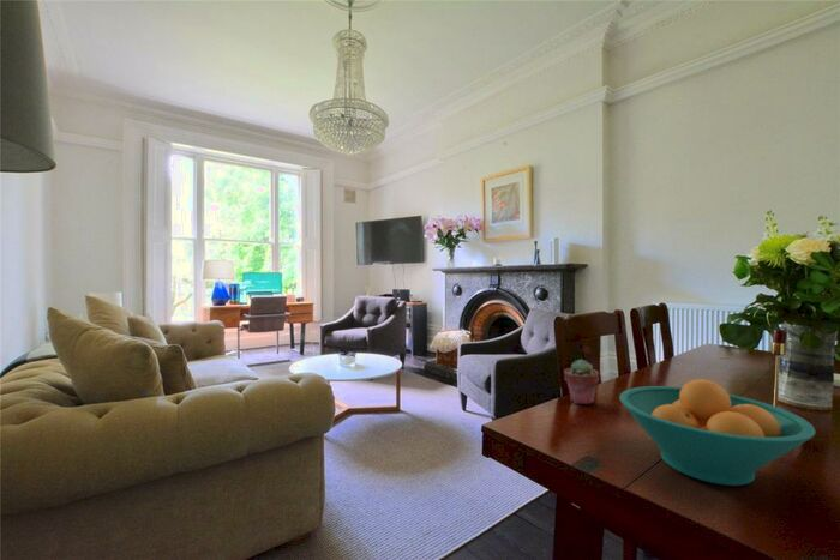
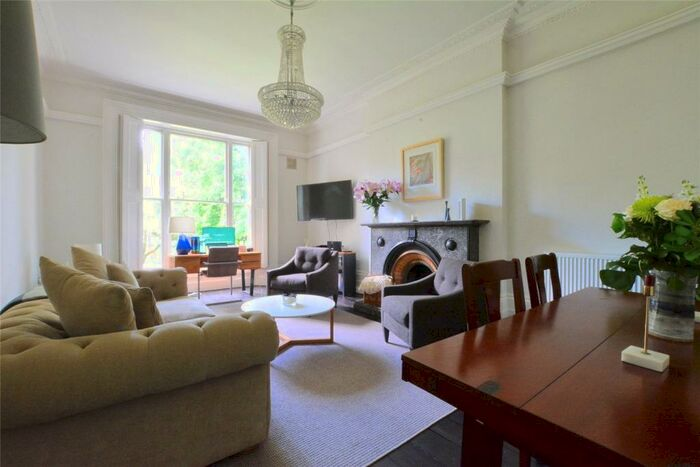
- fruit bowl (704, 423)
- potted succulent (581, 379)
